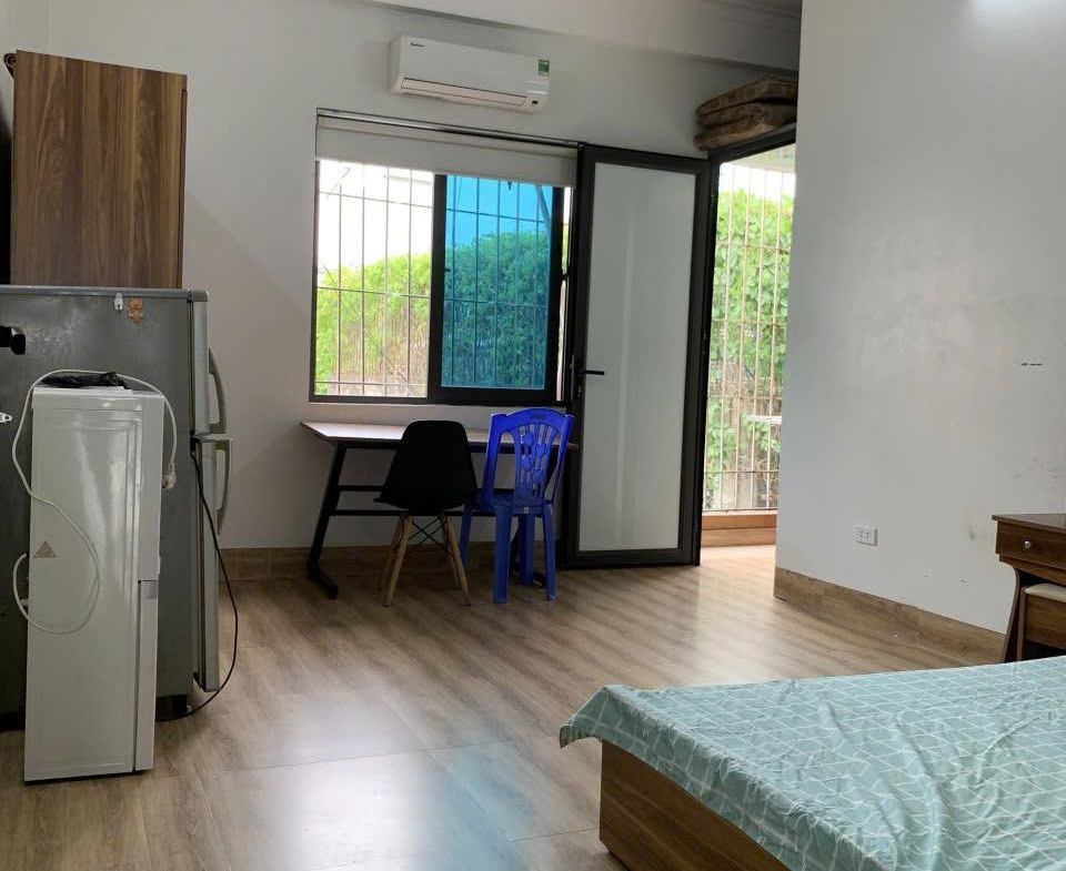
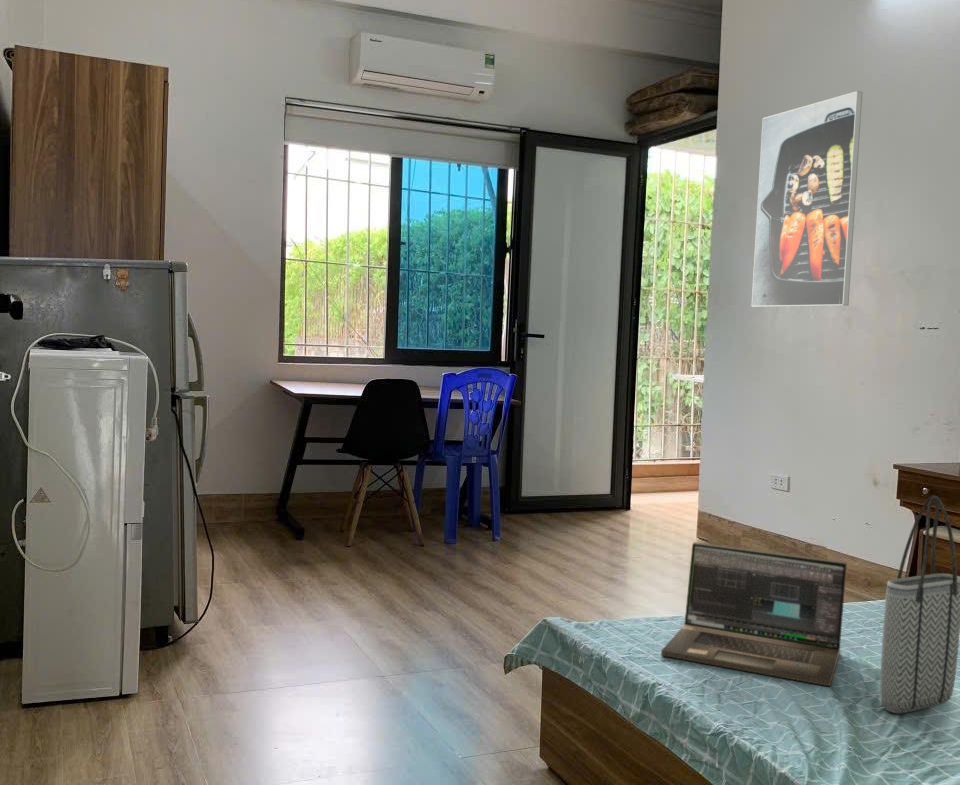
+ laptop (755, 607)
+ tote bag (923, 602)
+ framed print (803, 206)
